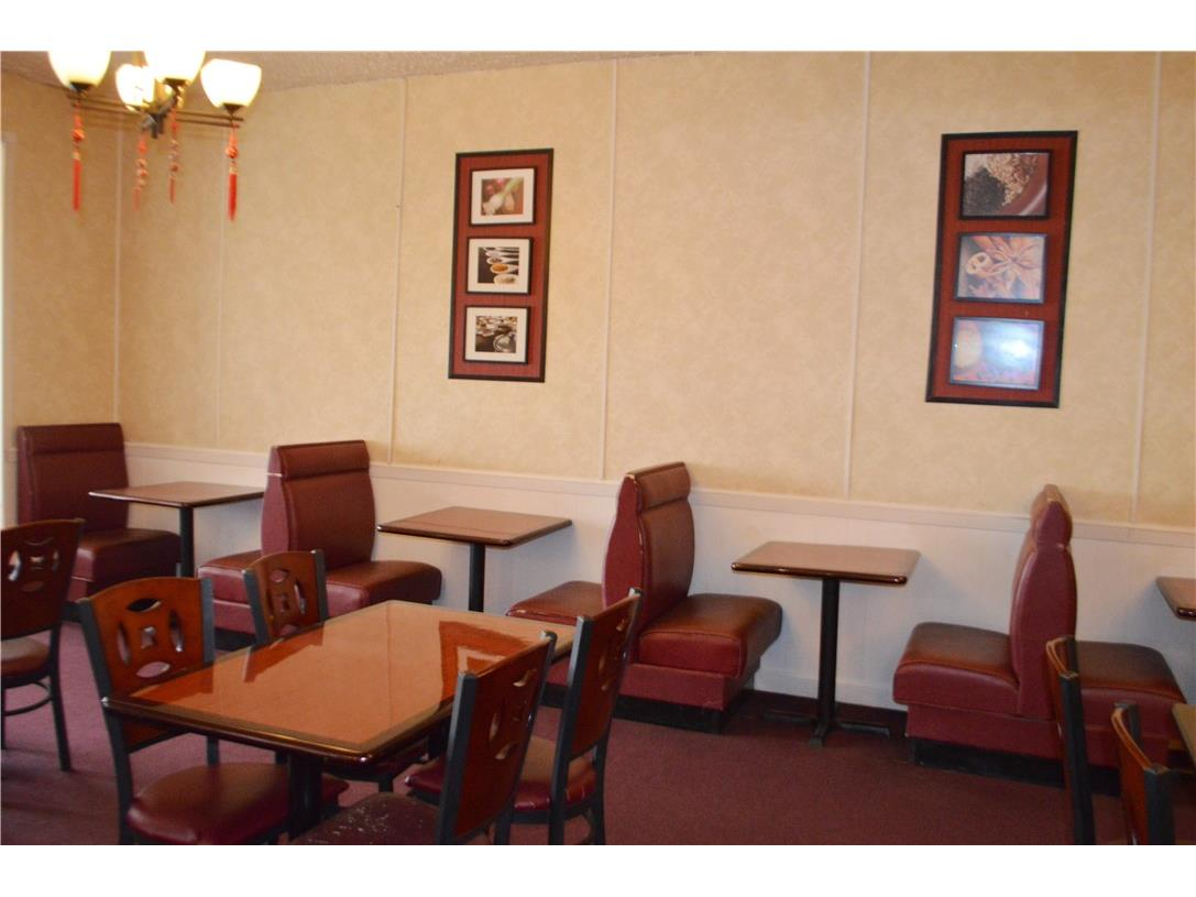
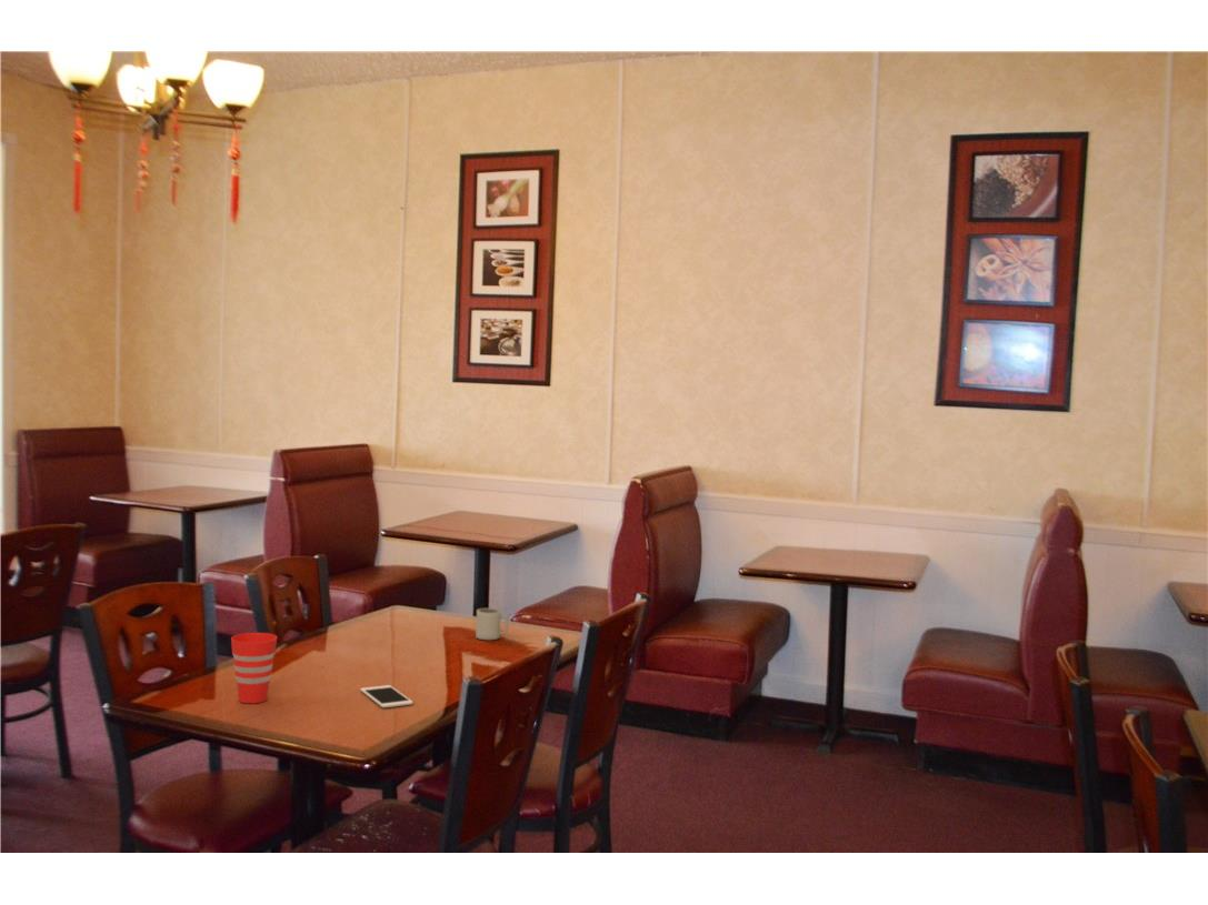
+ cup (491, 624)
+ cup (253, 668)
+ cell phone (386, 695)
